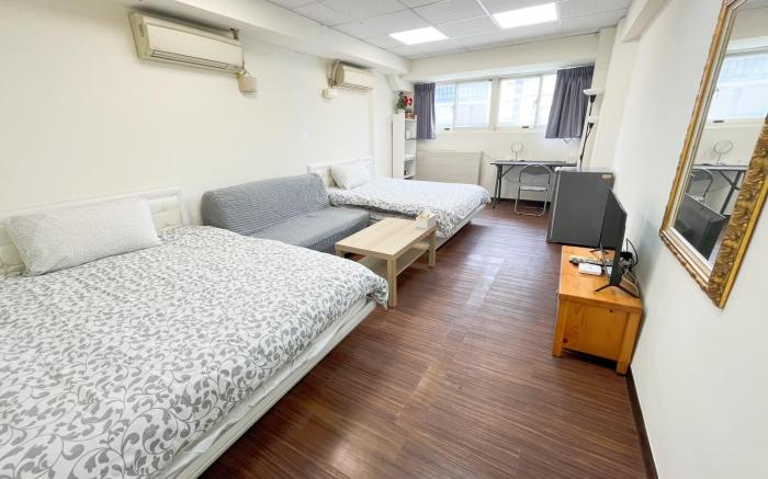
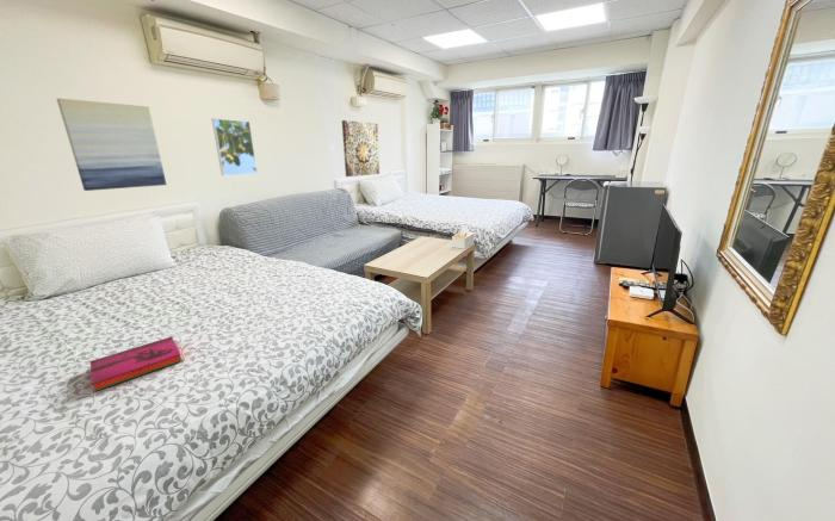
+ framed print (235, 148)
+ wall art (117, 147)
+ hardback book (136, 360)
+ wall art (361, 149)
